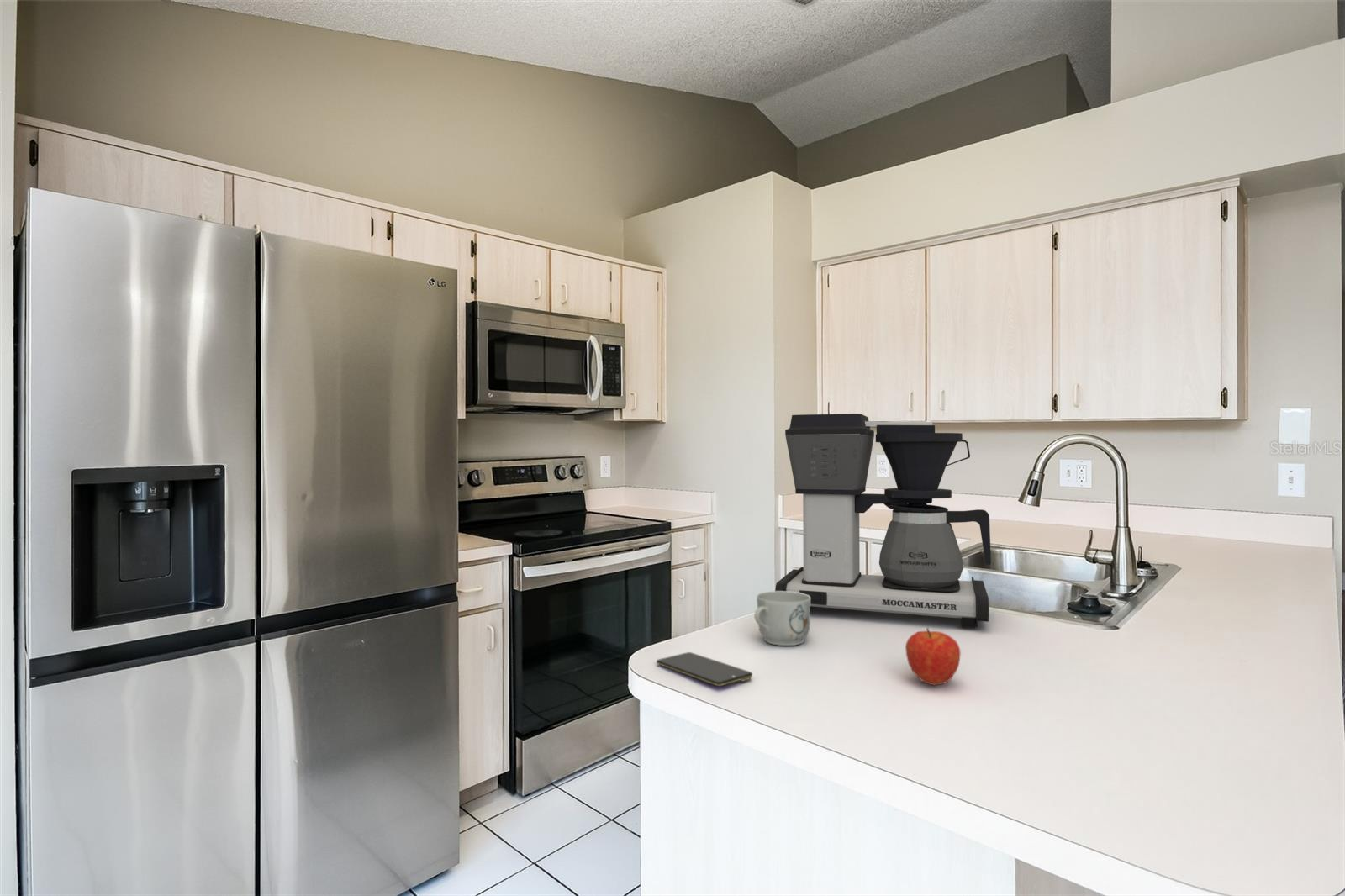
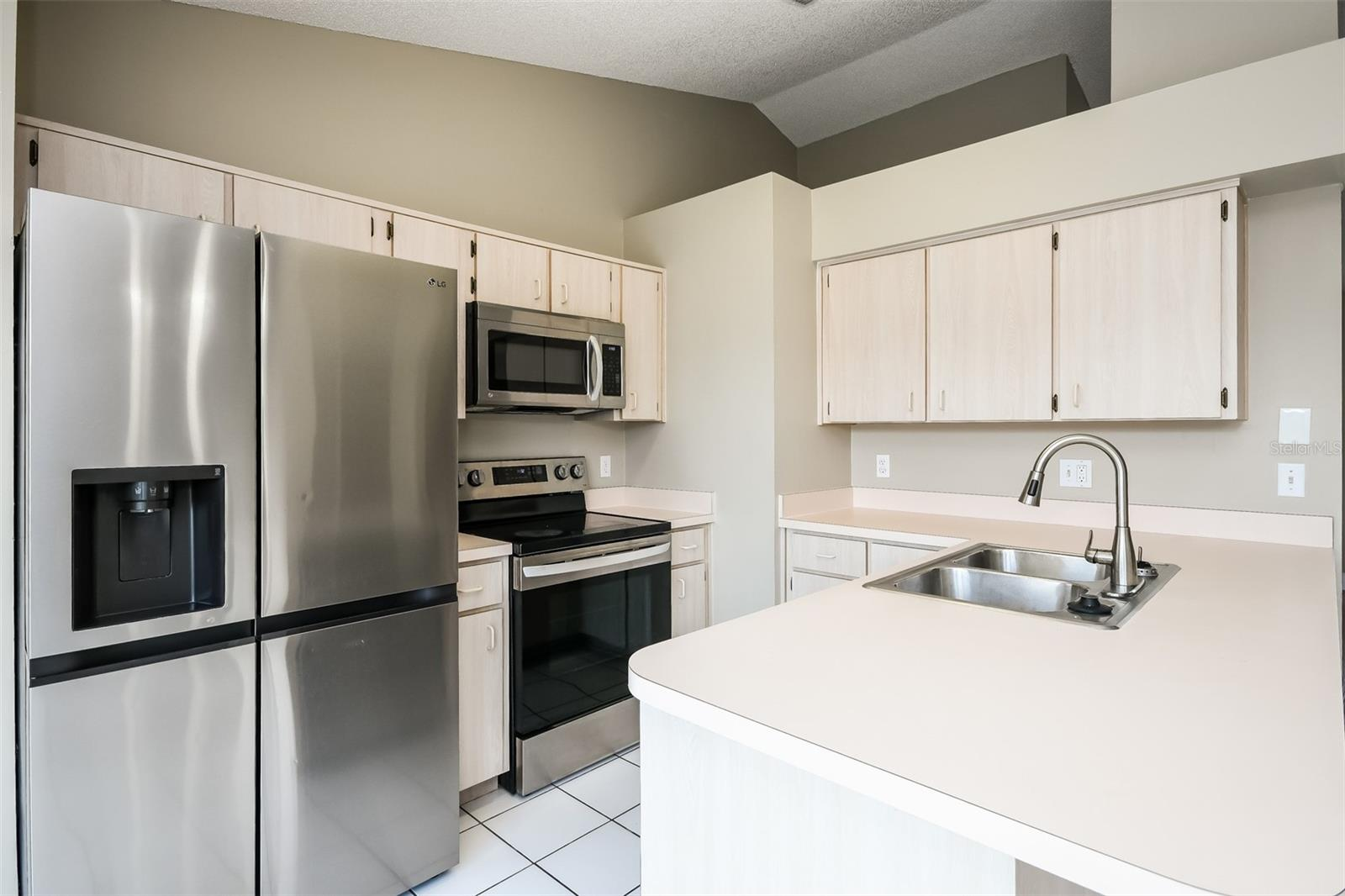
- mug (778, 619)
- fruit (932, 655)
- smartphone (703, 667)
- coffee maker (888, 507)
